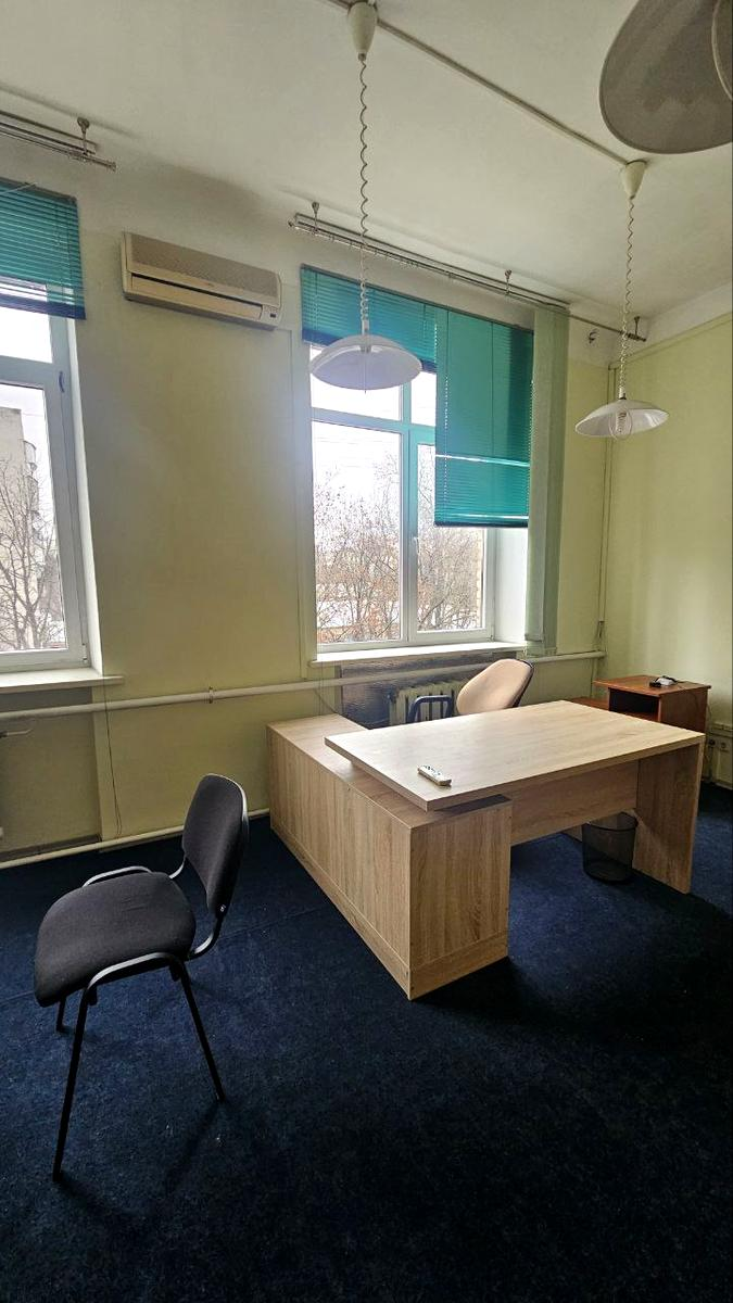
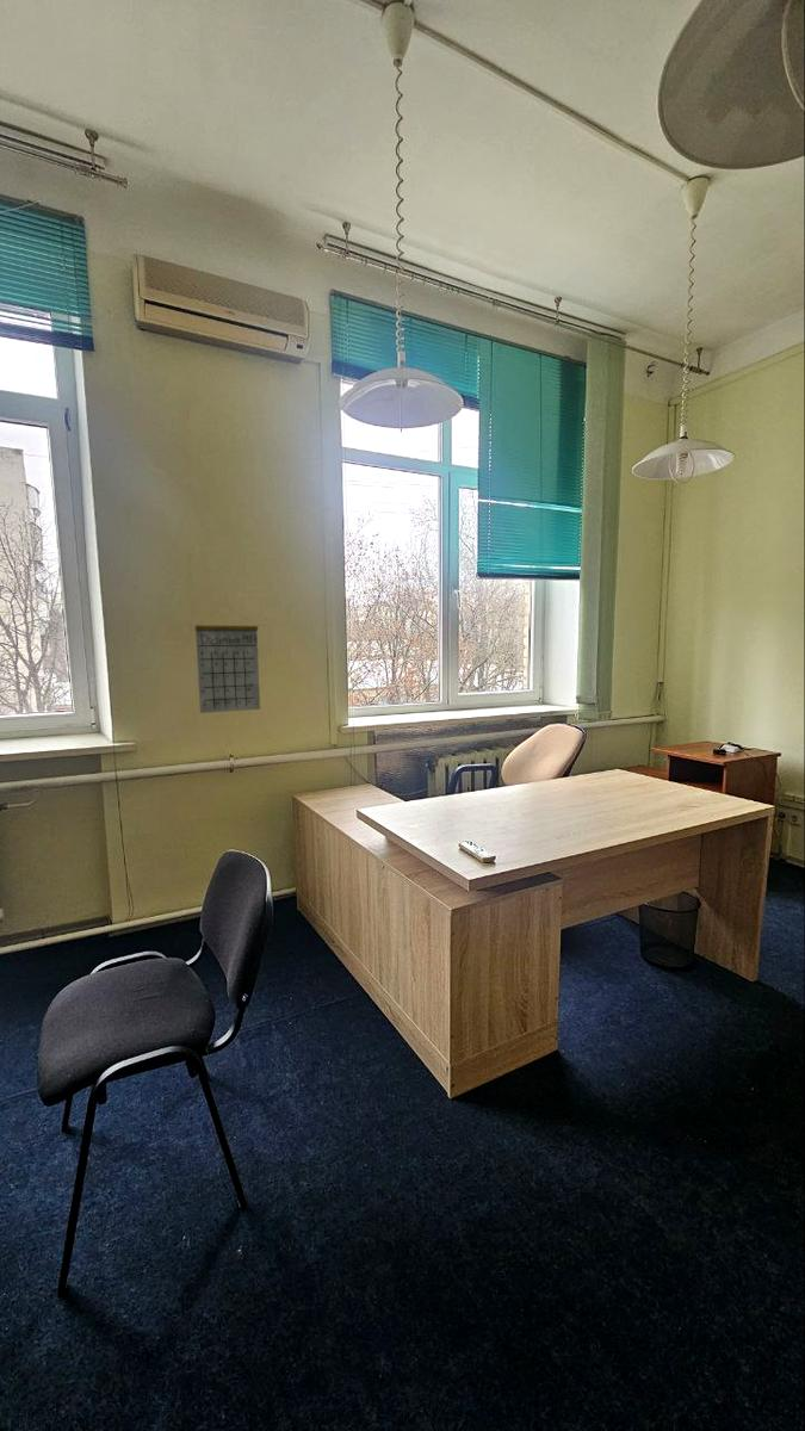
+ calendar (228, 658)
